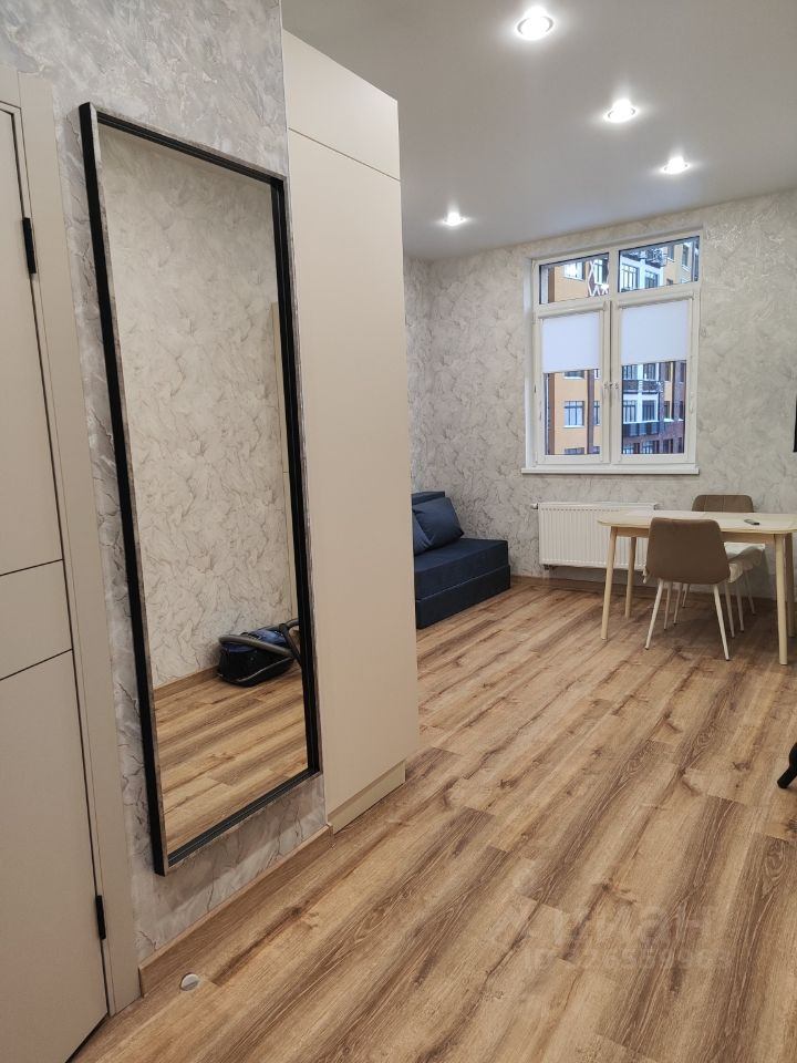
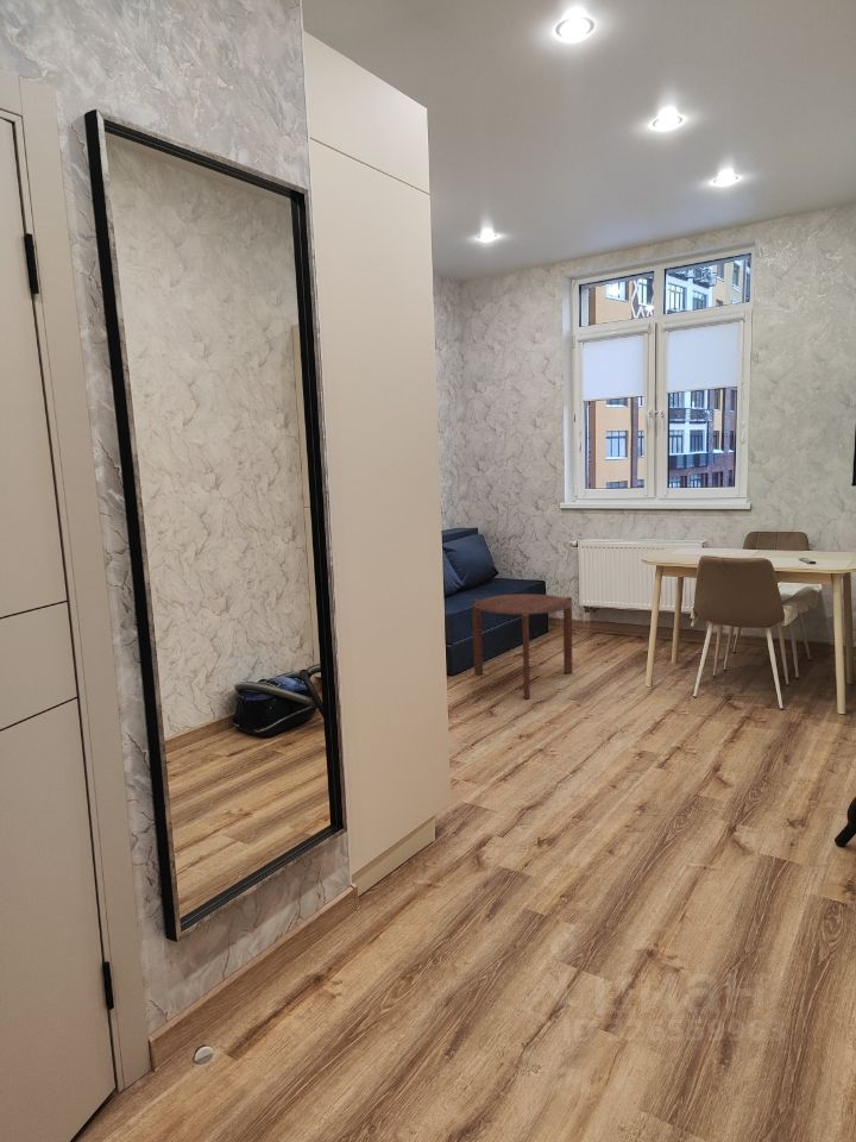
+ side table (523, 640)
